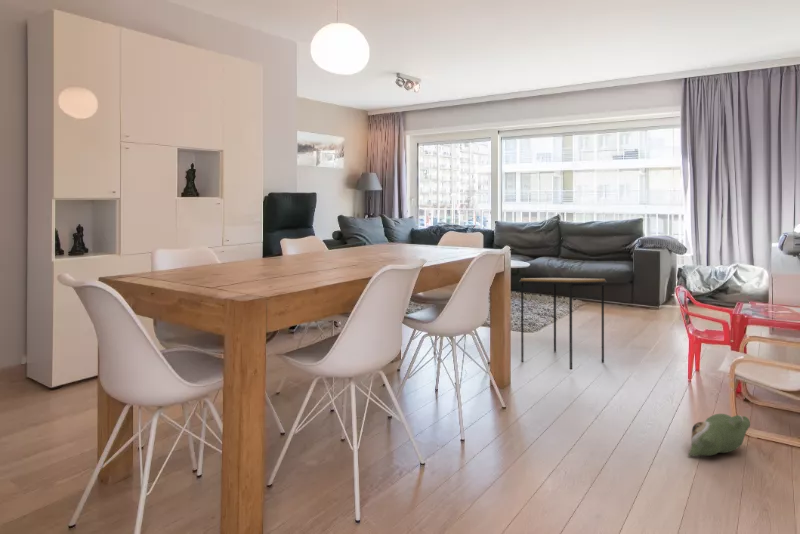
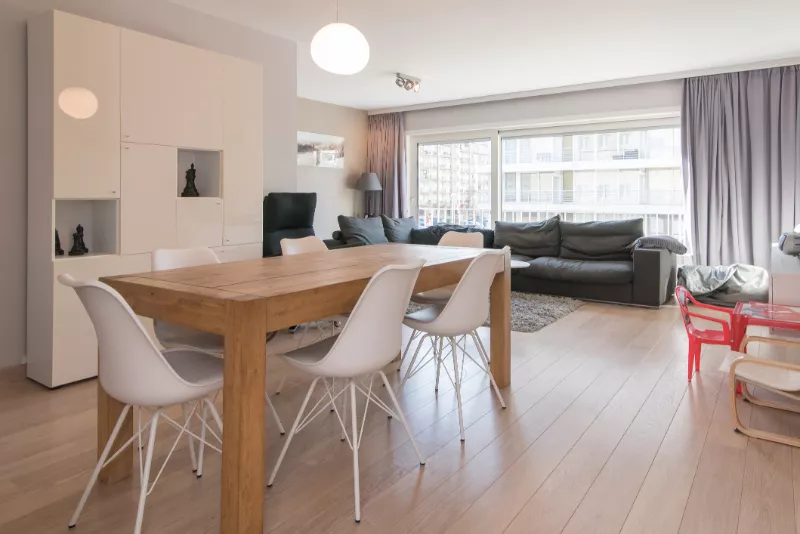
- side table (555, 320)
- plush toy (717, 433)
